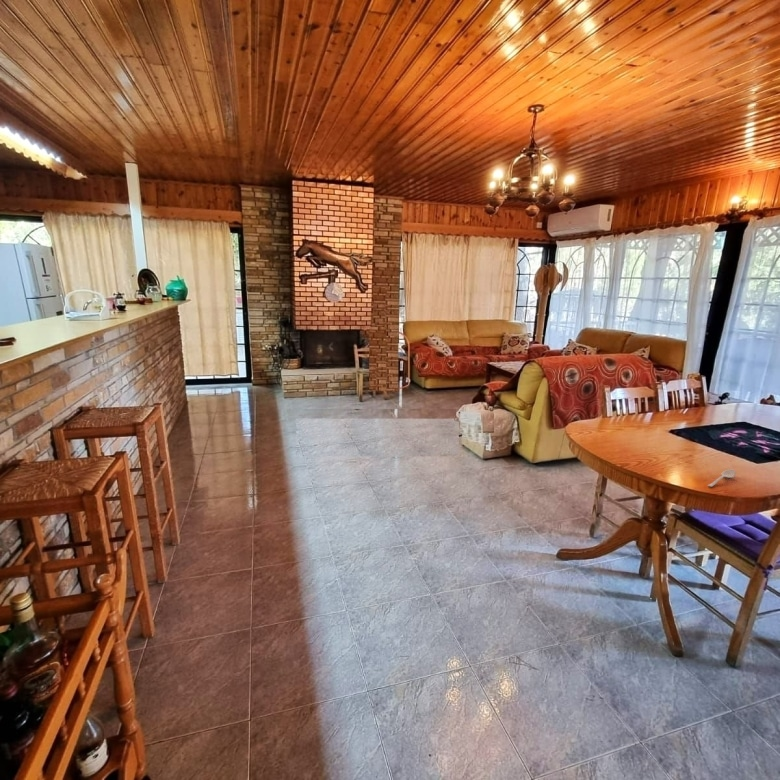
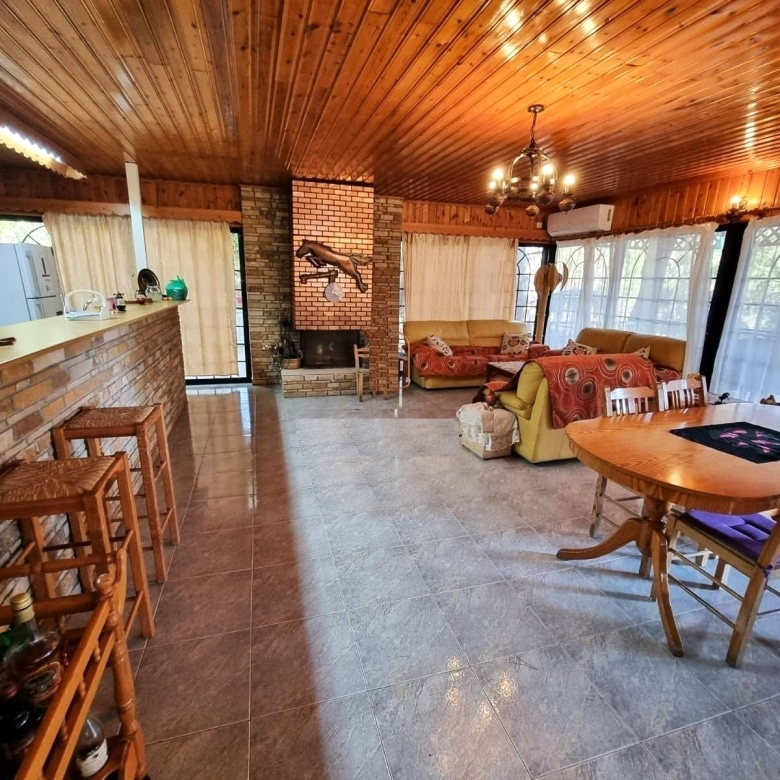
- spoon (721, 477)
